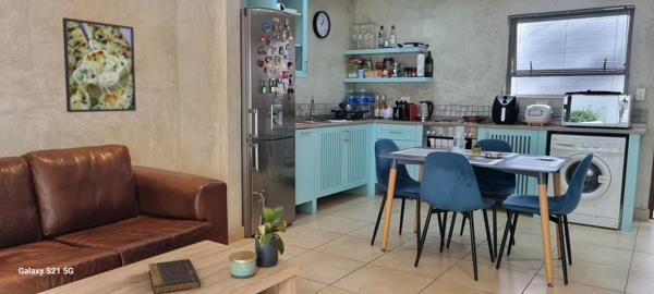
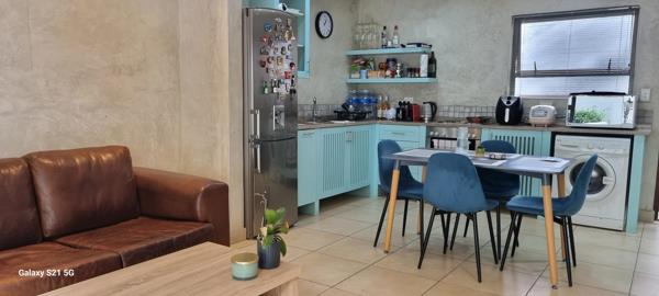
- book (173, 274)
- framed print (101, 68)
